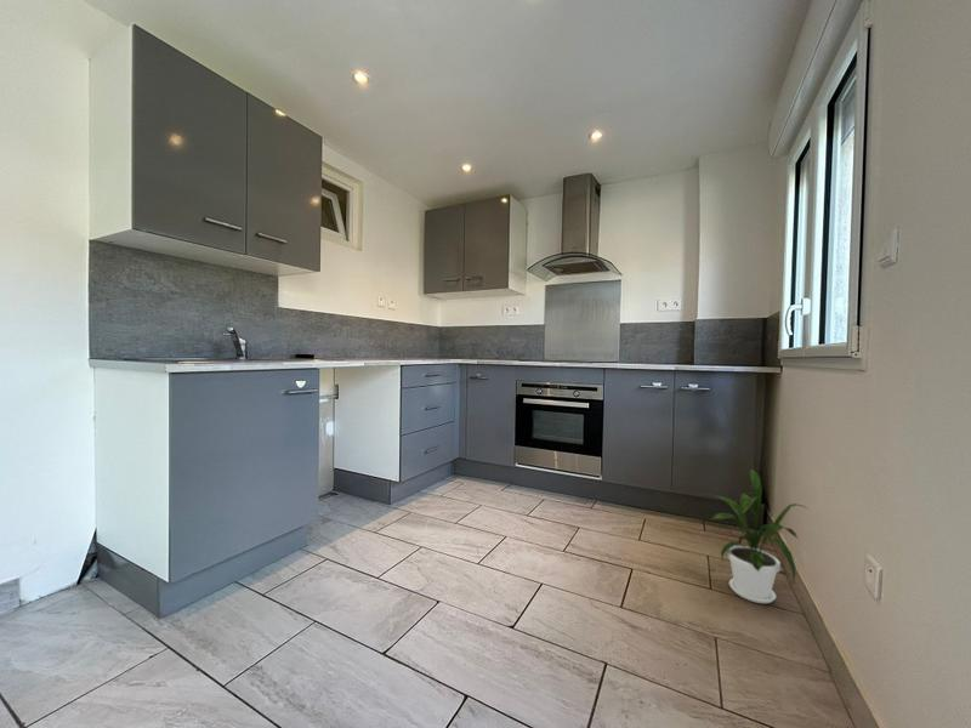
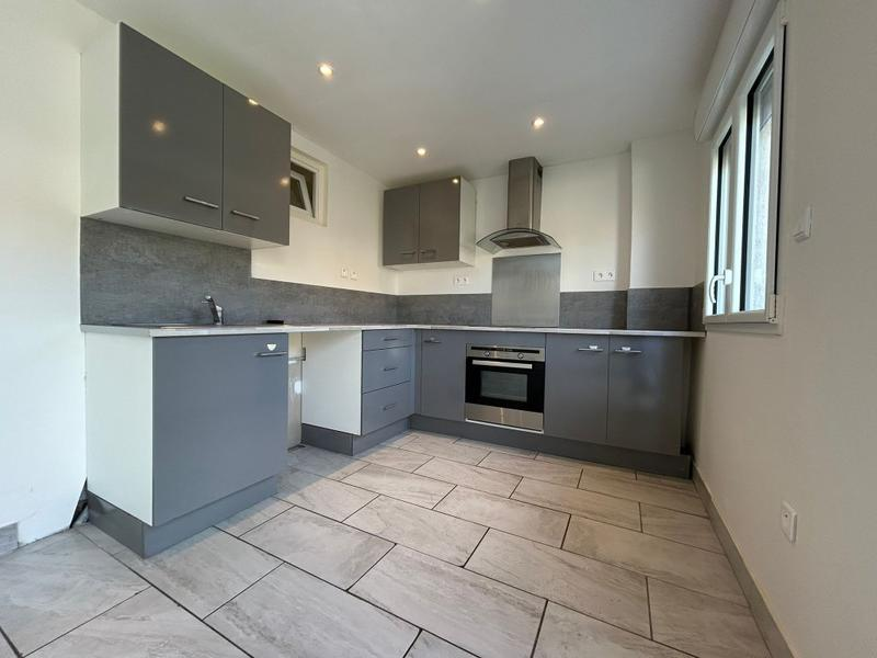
- house plant (751, 534)
